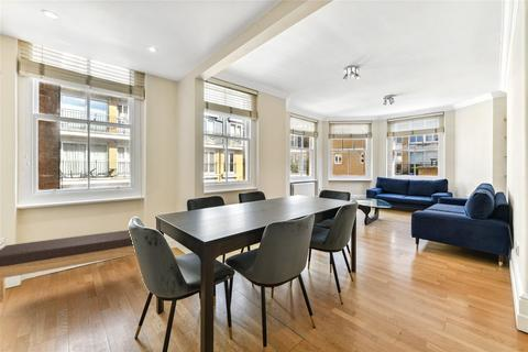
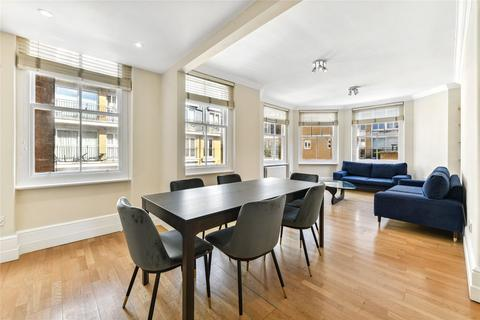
- bench (86, 262)
